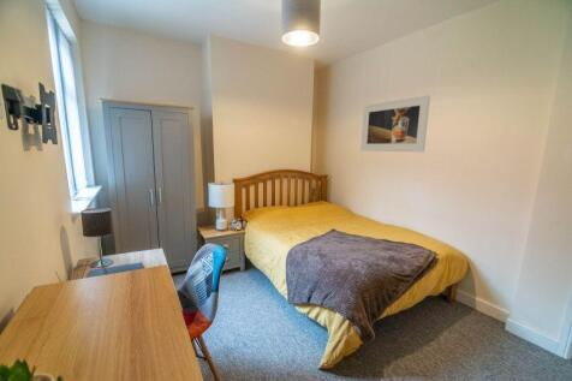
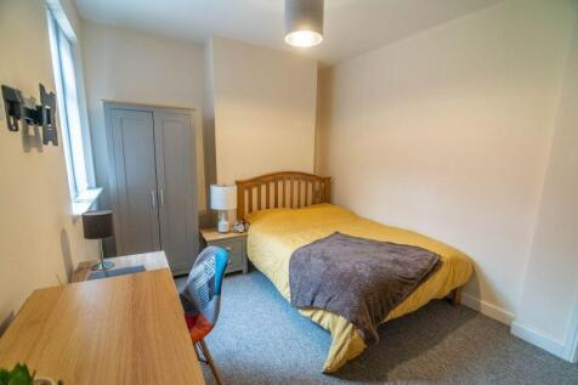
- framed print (391, 126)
